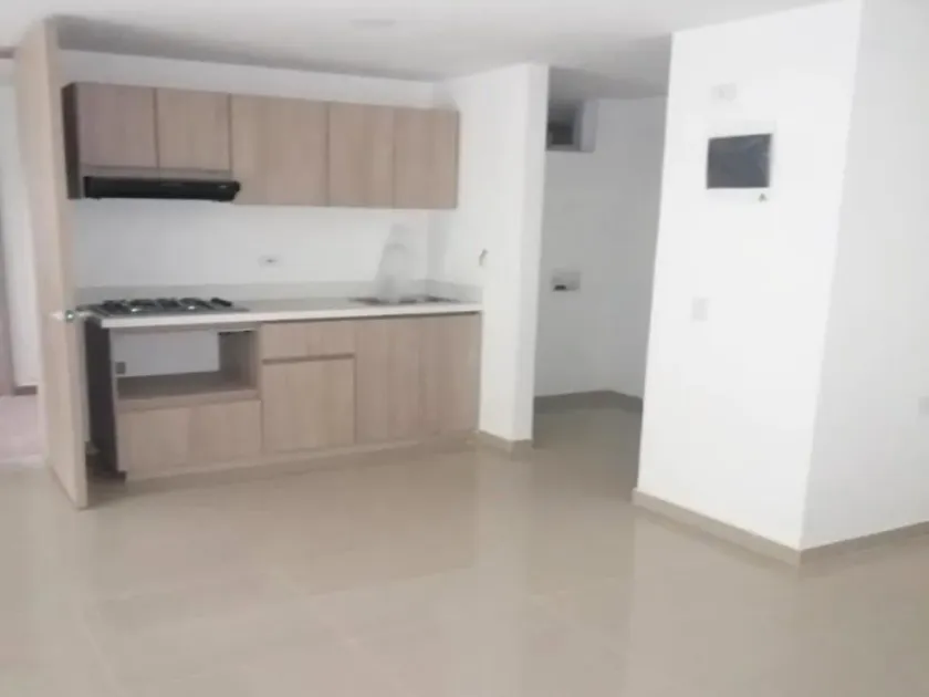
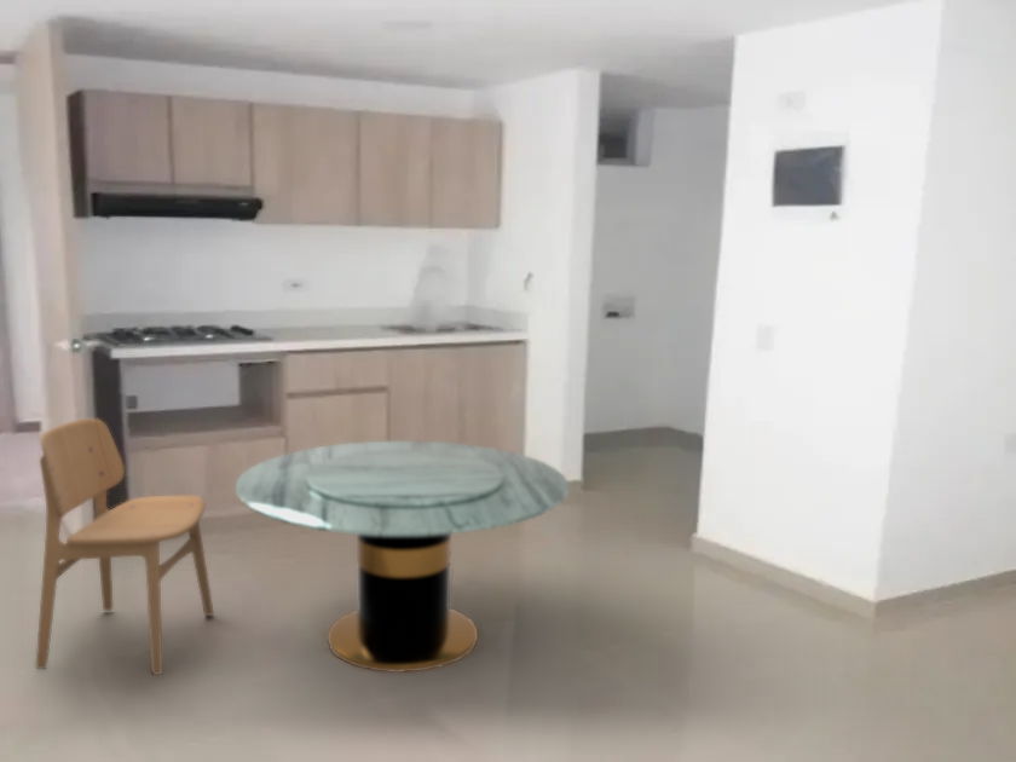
+ dining chair (127, 536)
+ dining table (404, 556)
